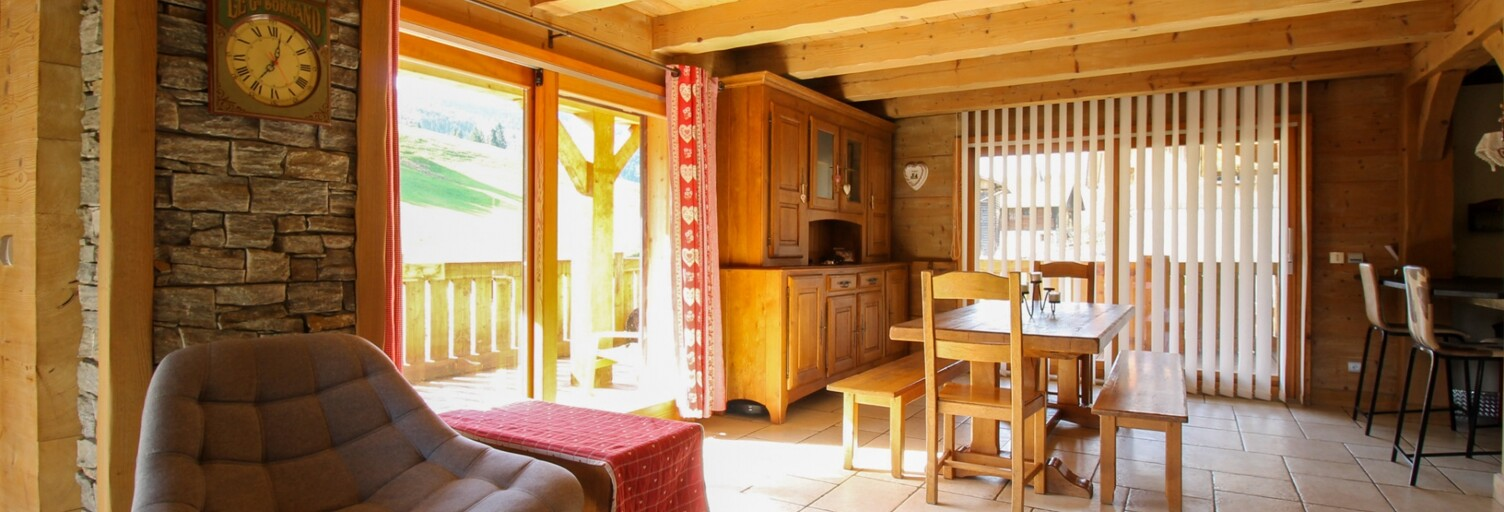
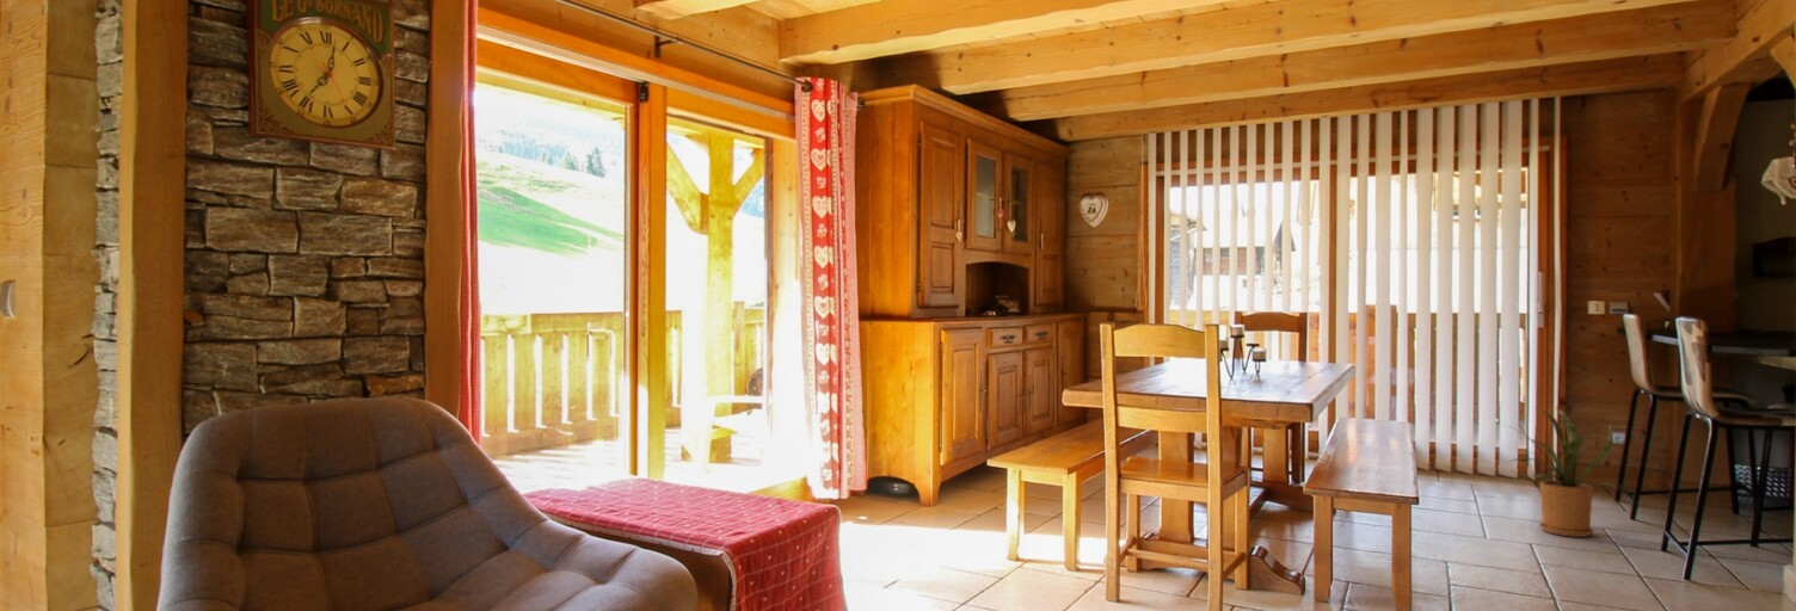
+ house plant (1557, 470)
